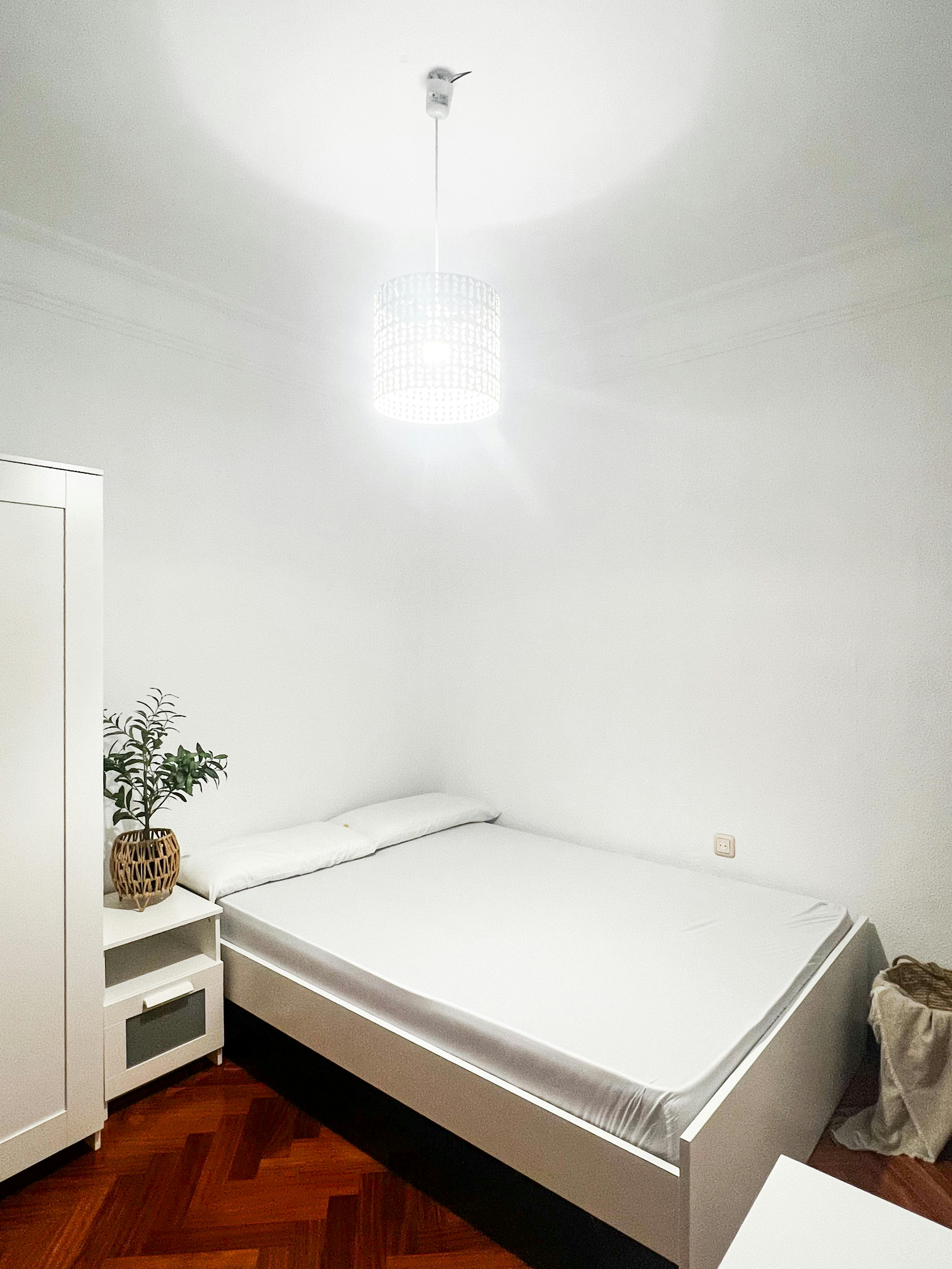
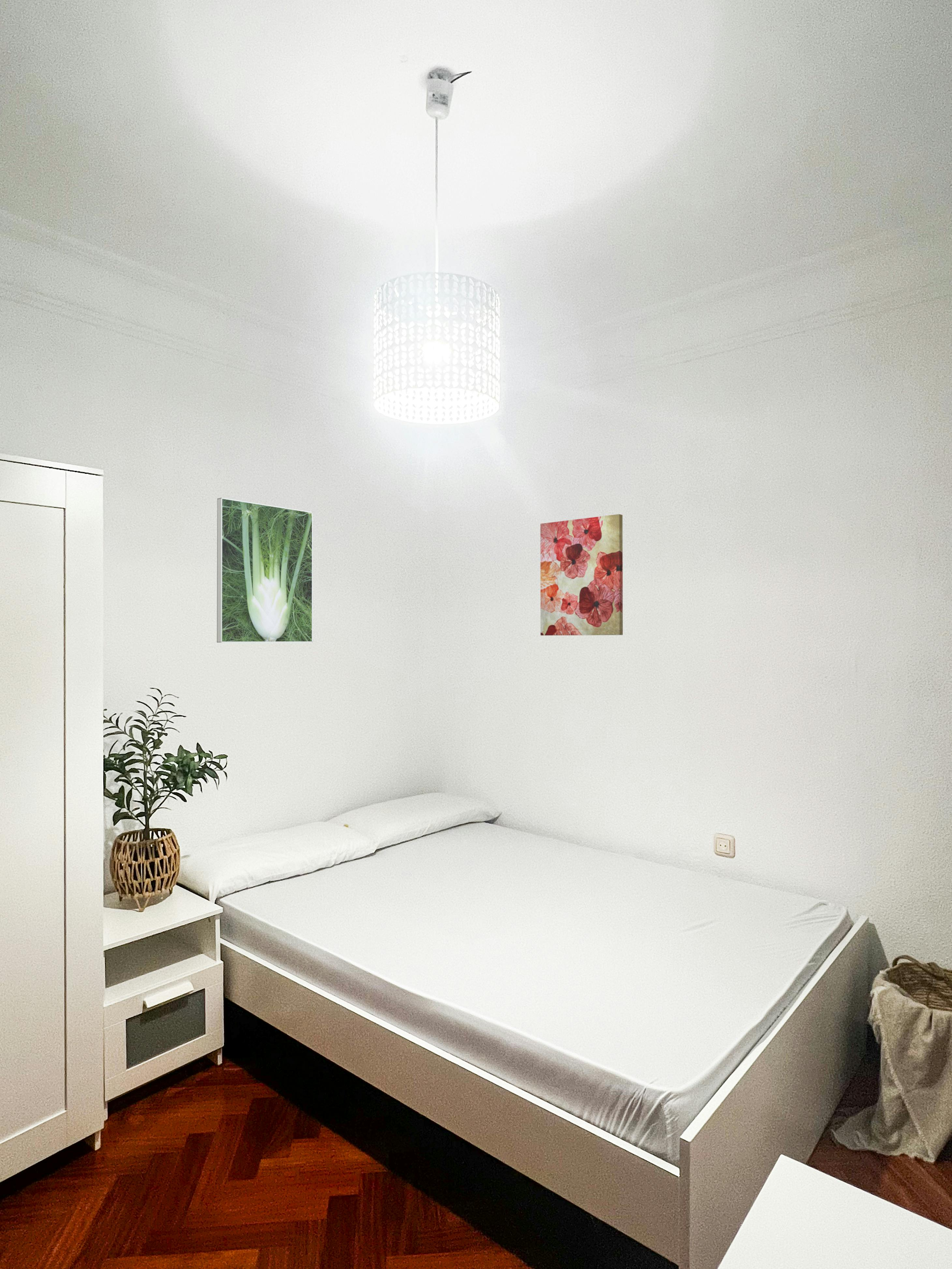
+ wall art (580, 577)
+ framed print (267, 574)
